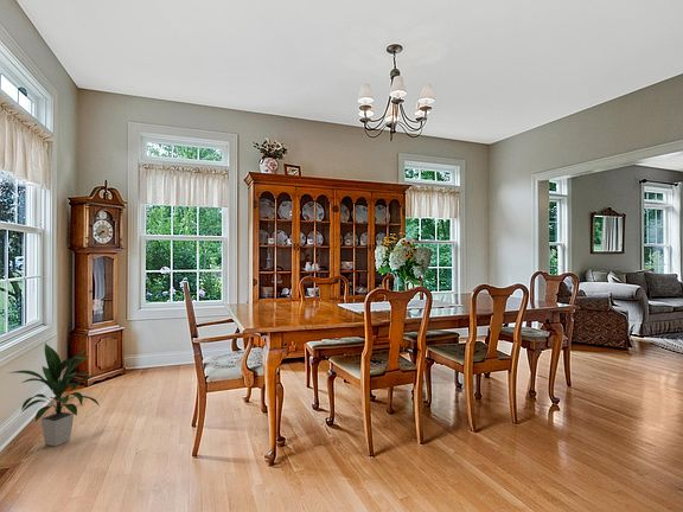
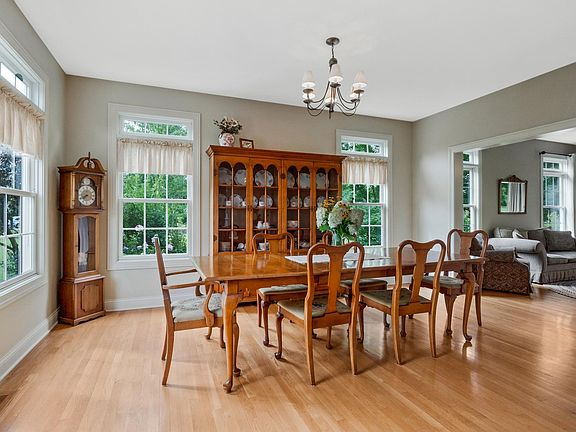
- indoor plant (60, 392)
